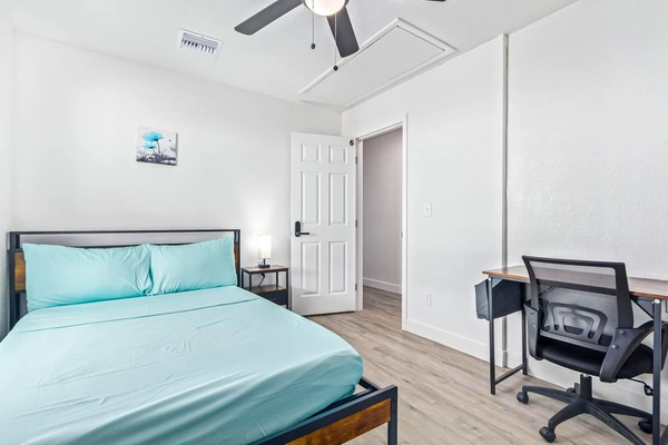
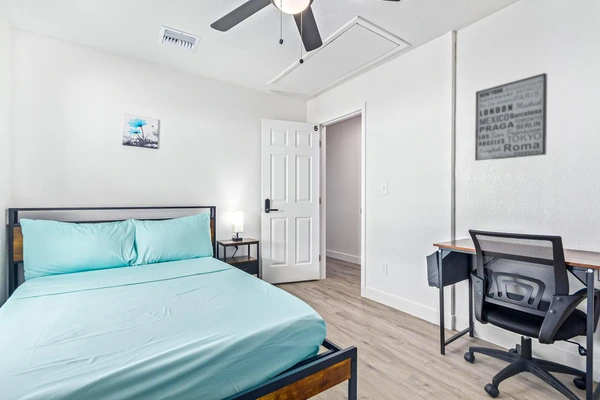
+ wall art (508, 120)
